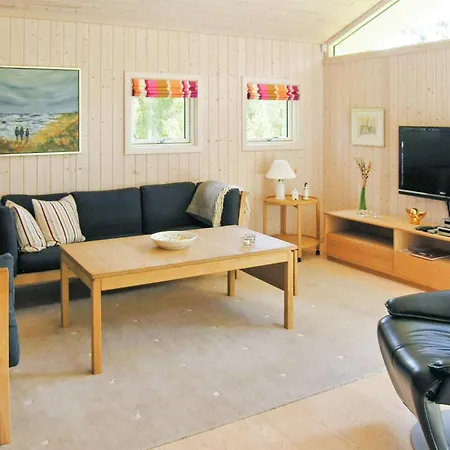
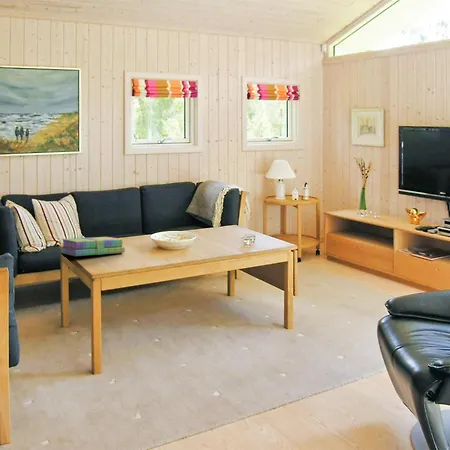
+ stack of books (92, 245)
